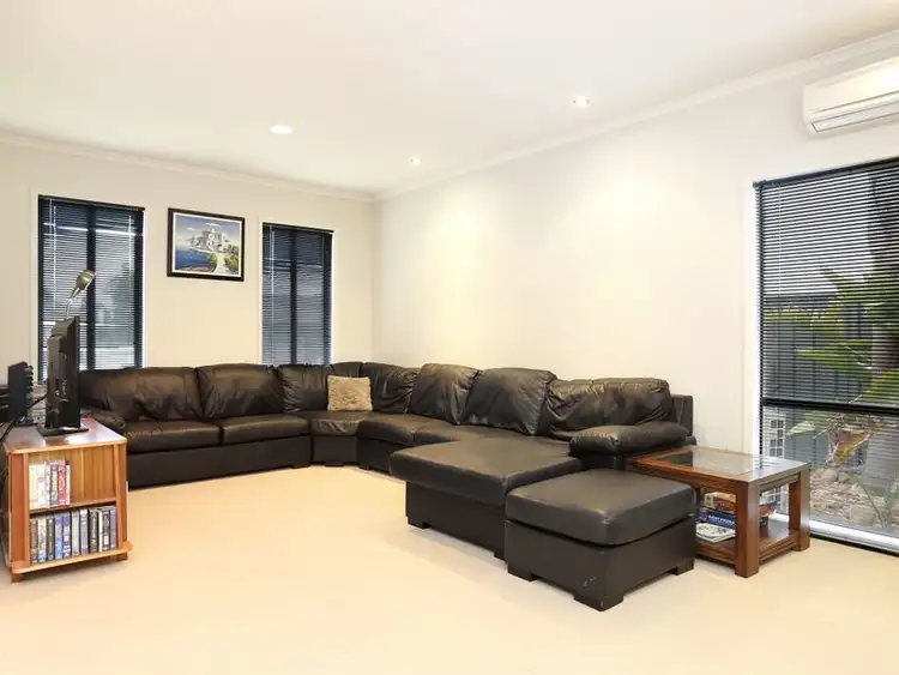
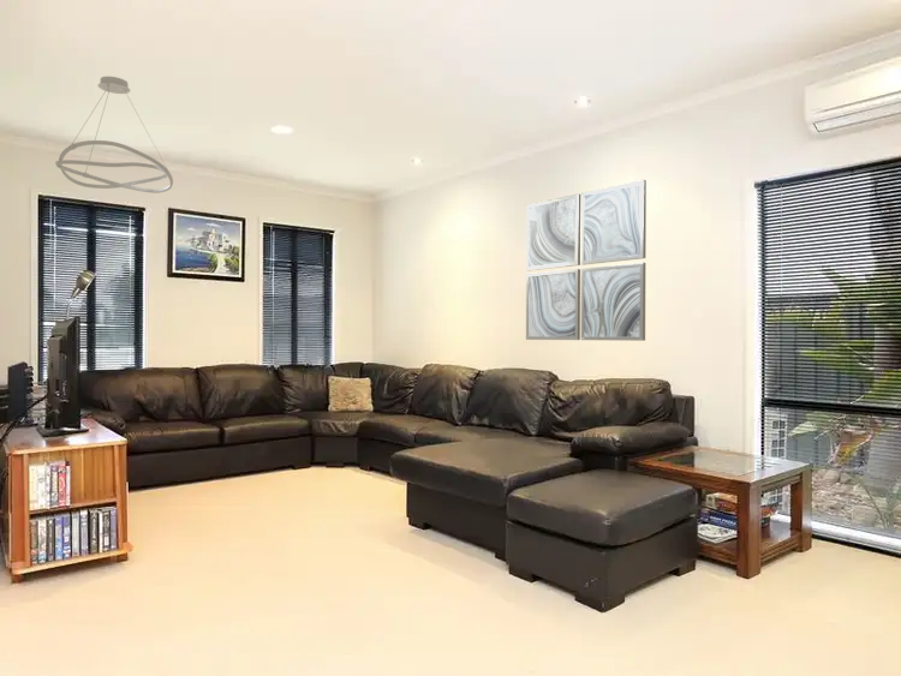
+ ceiling light fixture (114, 142)
+ wall art (579, 264)
